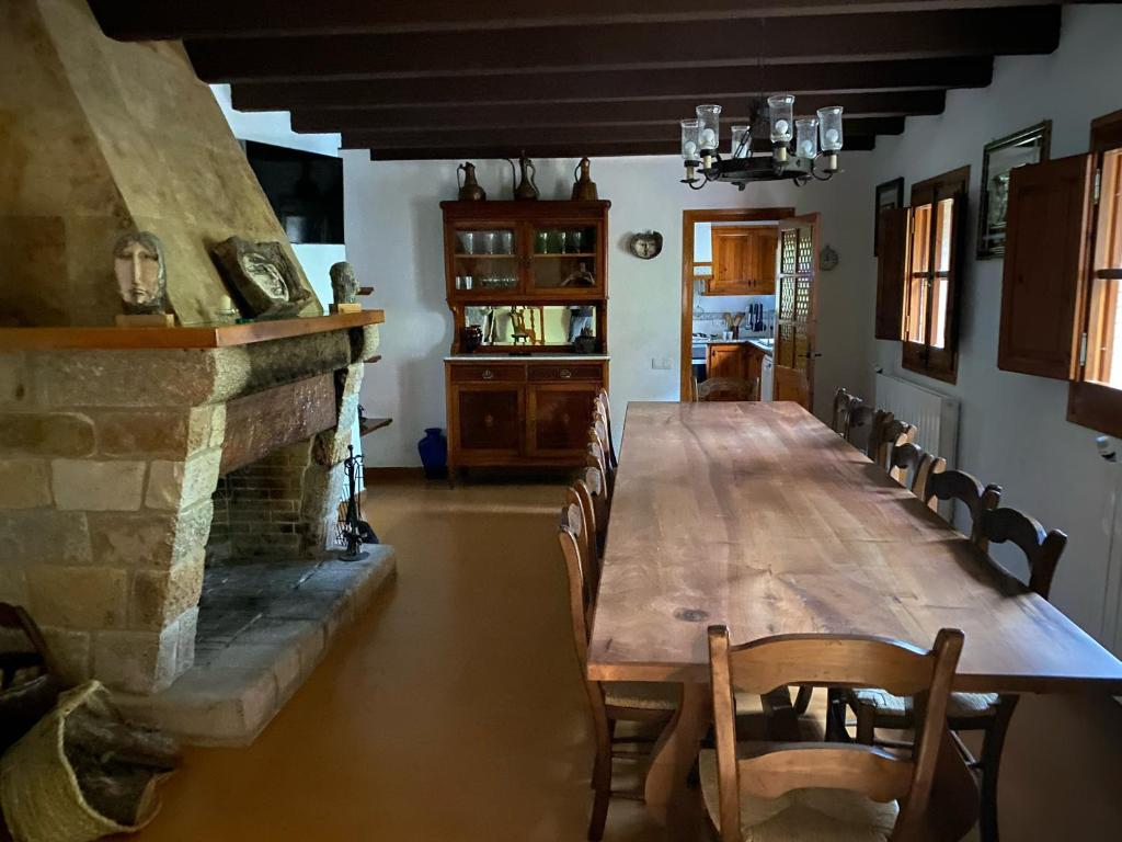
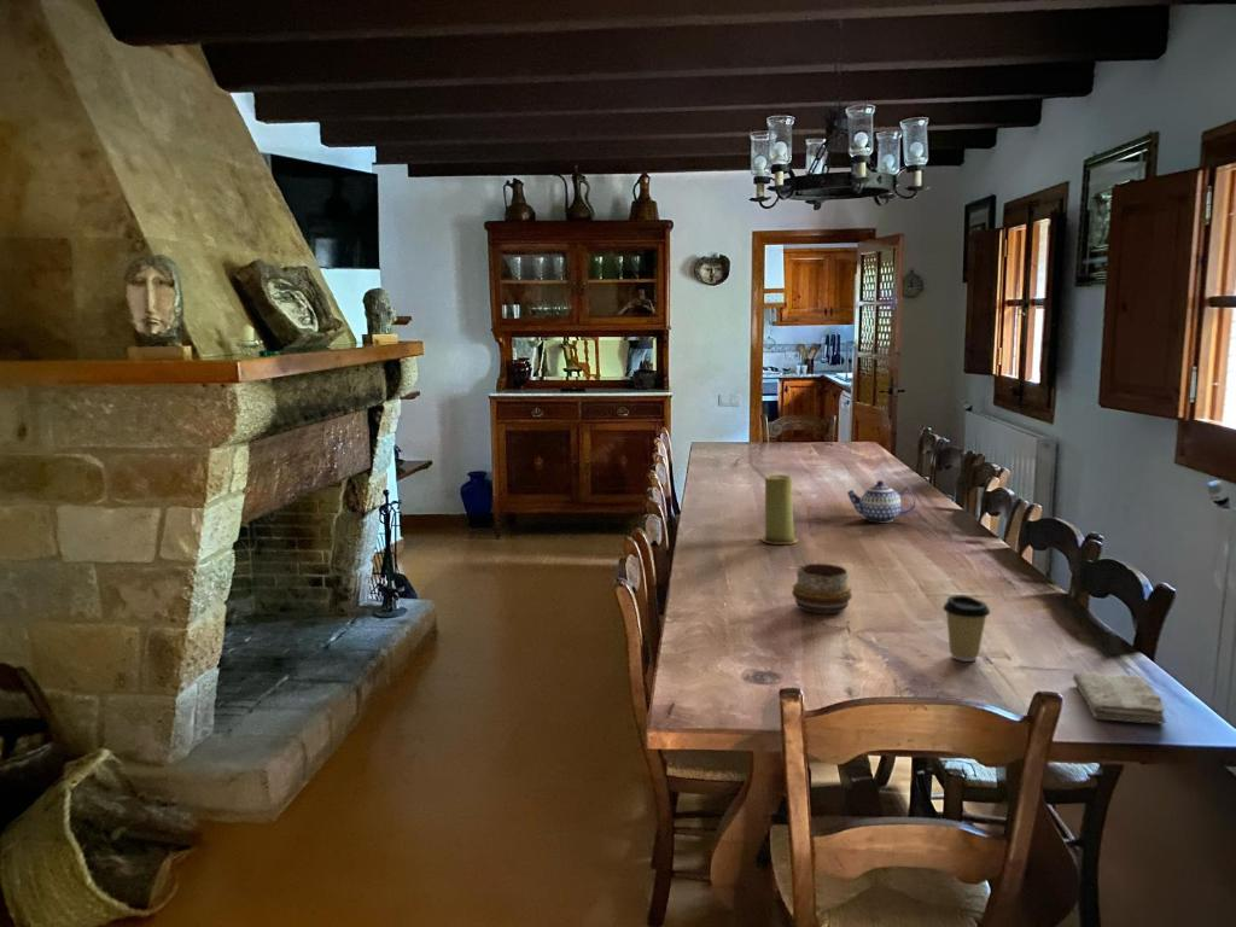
+ teapot (881, 500)
+ coffee cup (964, 629)
+ candle (780, 507)
+ washcloth (1118, 695)
+ decorative bowl (821, 588)
